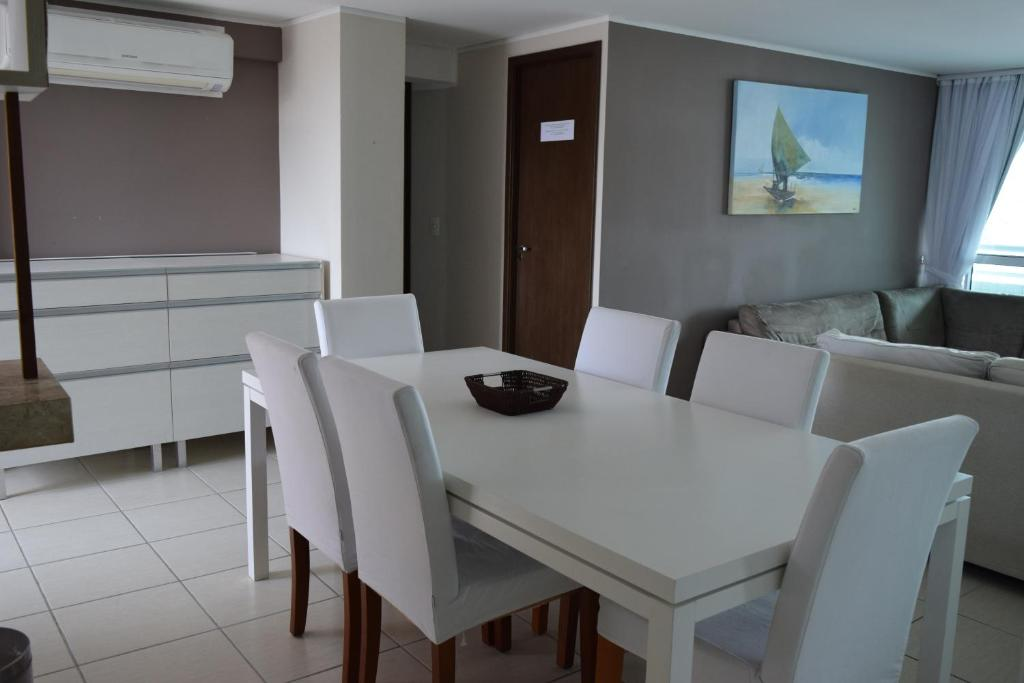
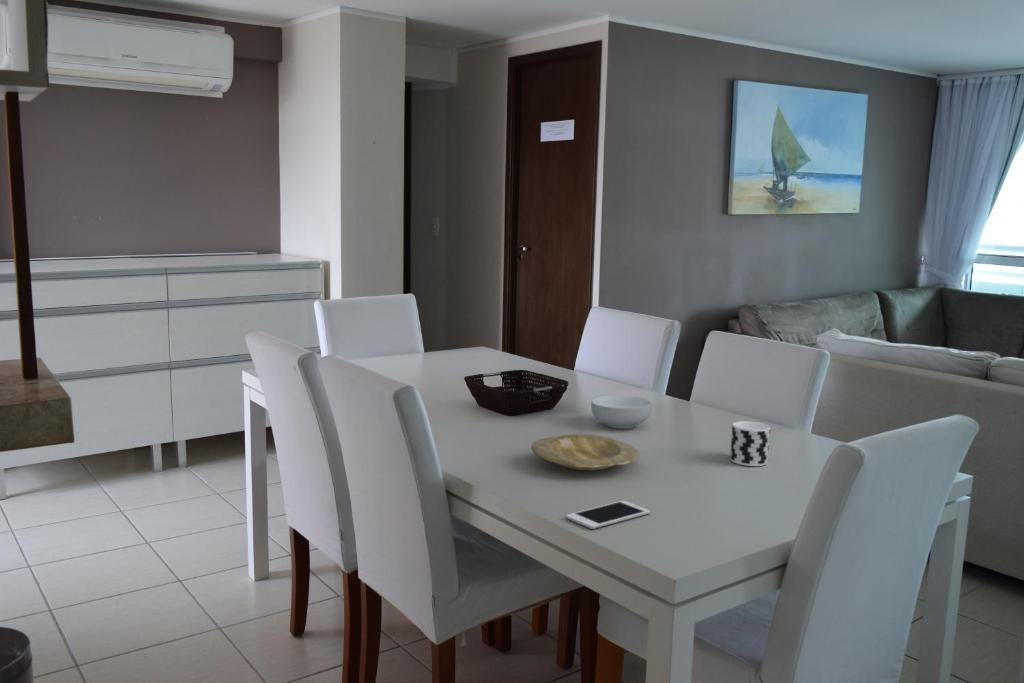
+ cup (746, 441)
+ cell phone (608, 514)
+ plate (584, 455)
+ cereal bowl (621, 413)
